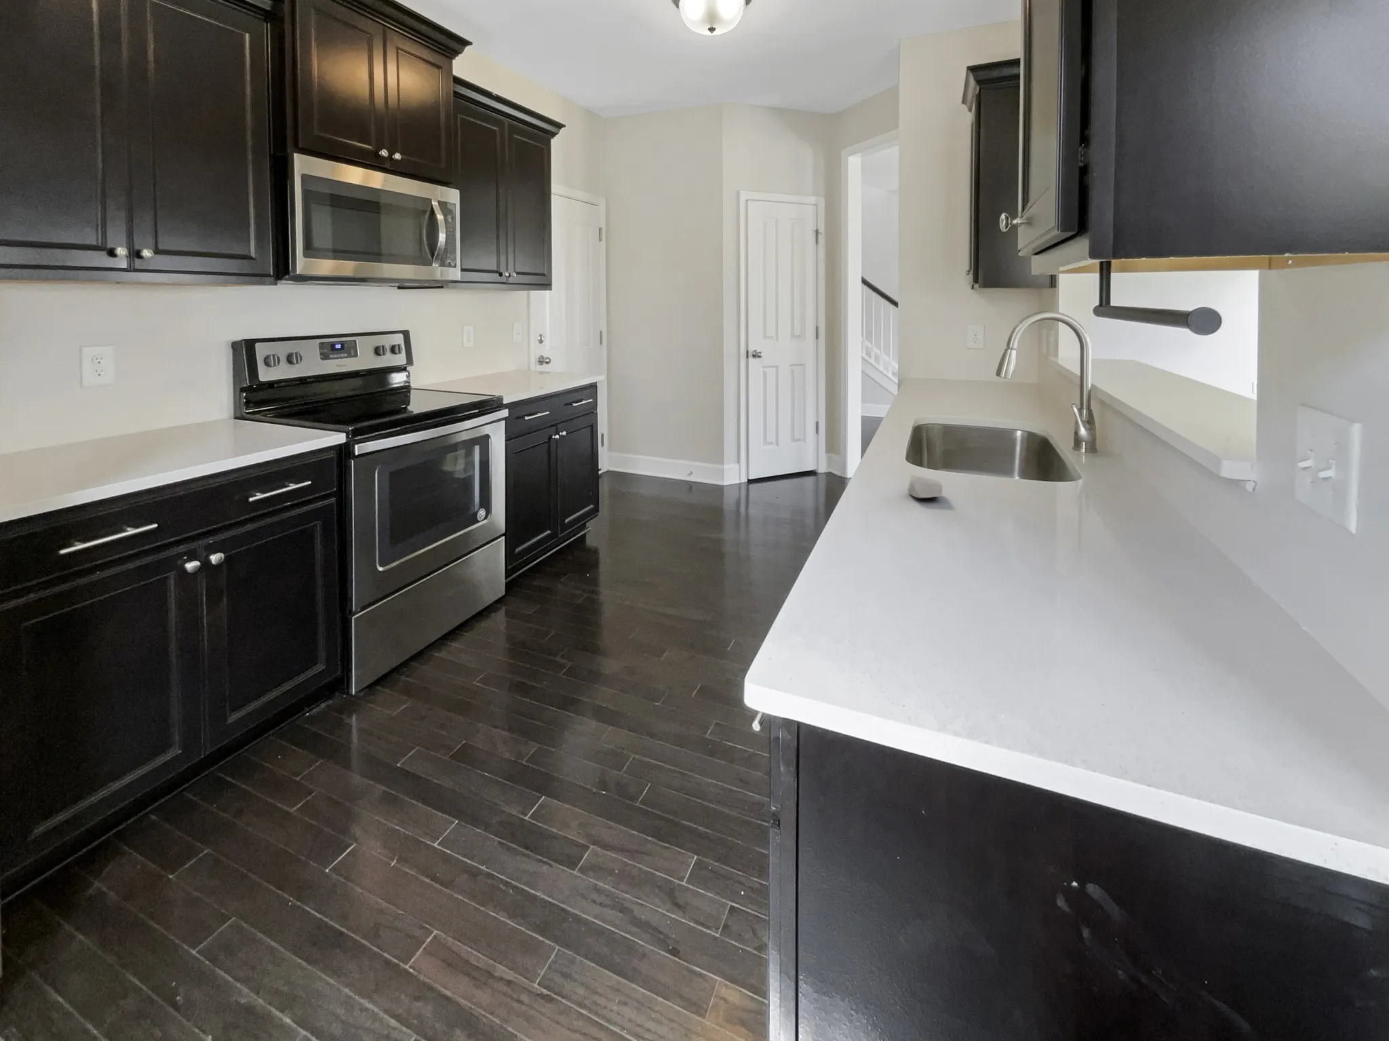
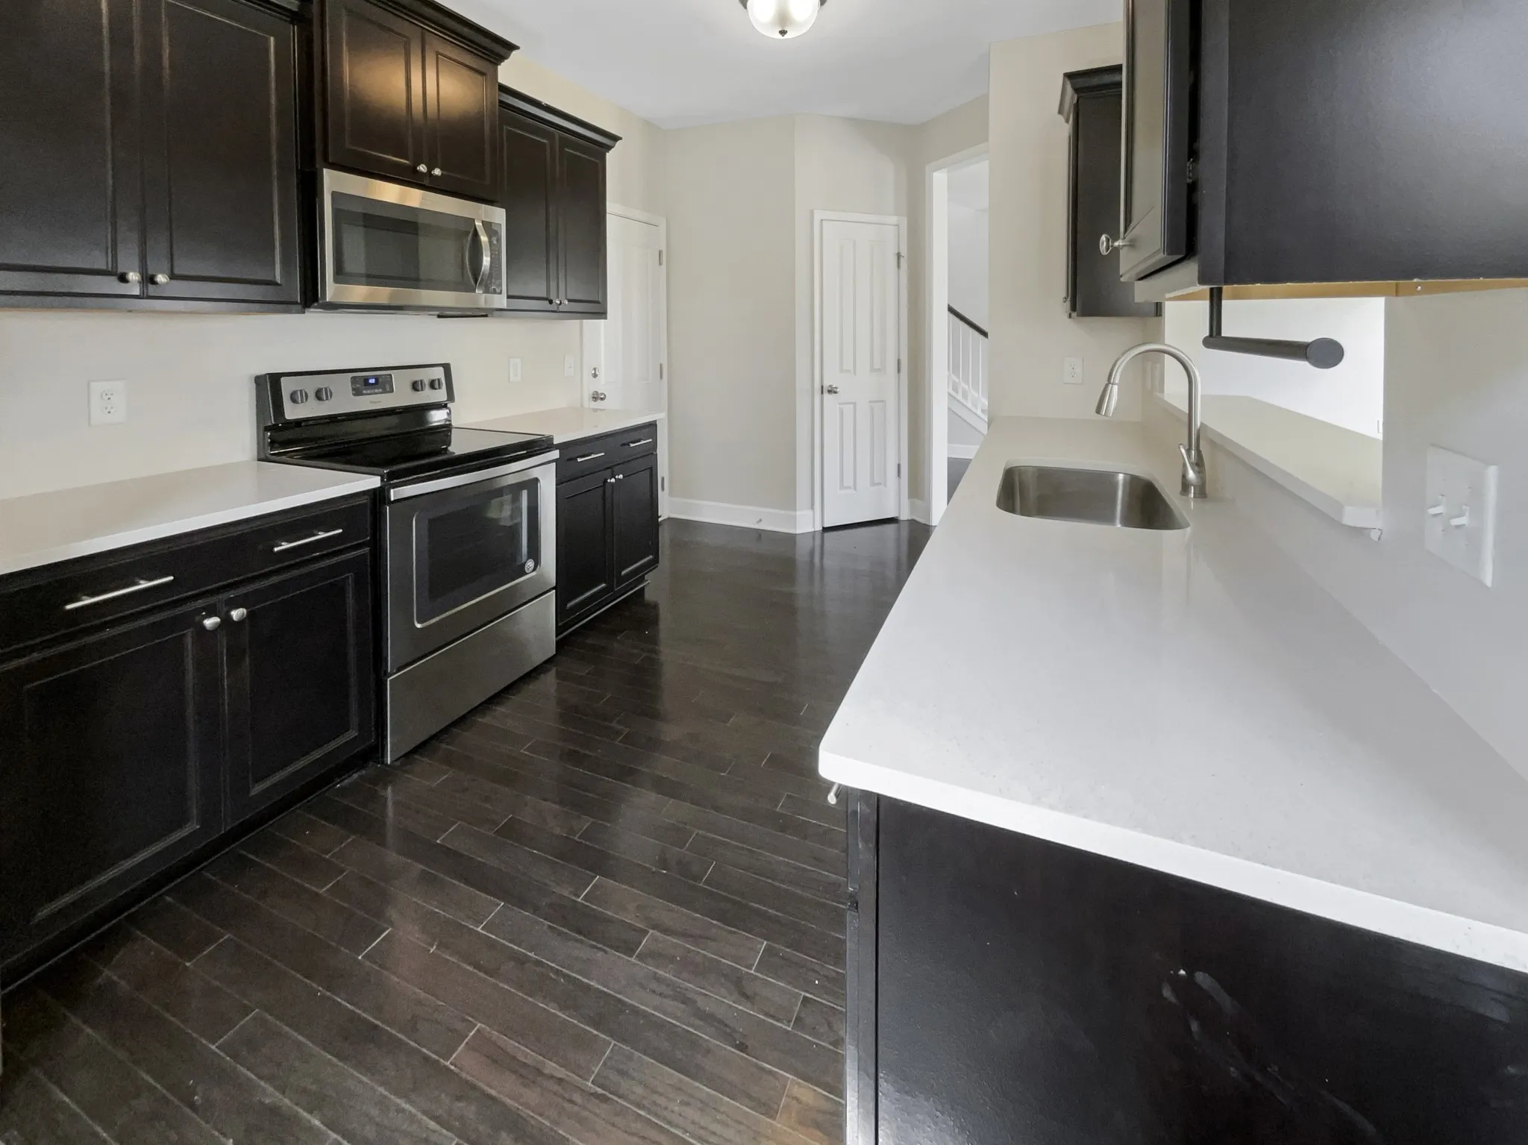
- soap bar (924, 487)
